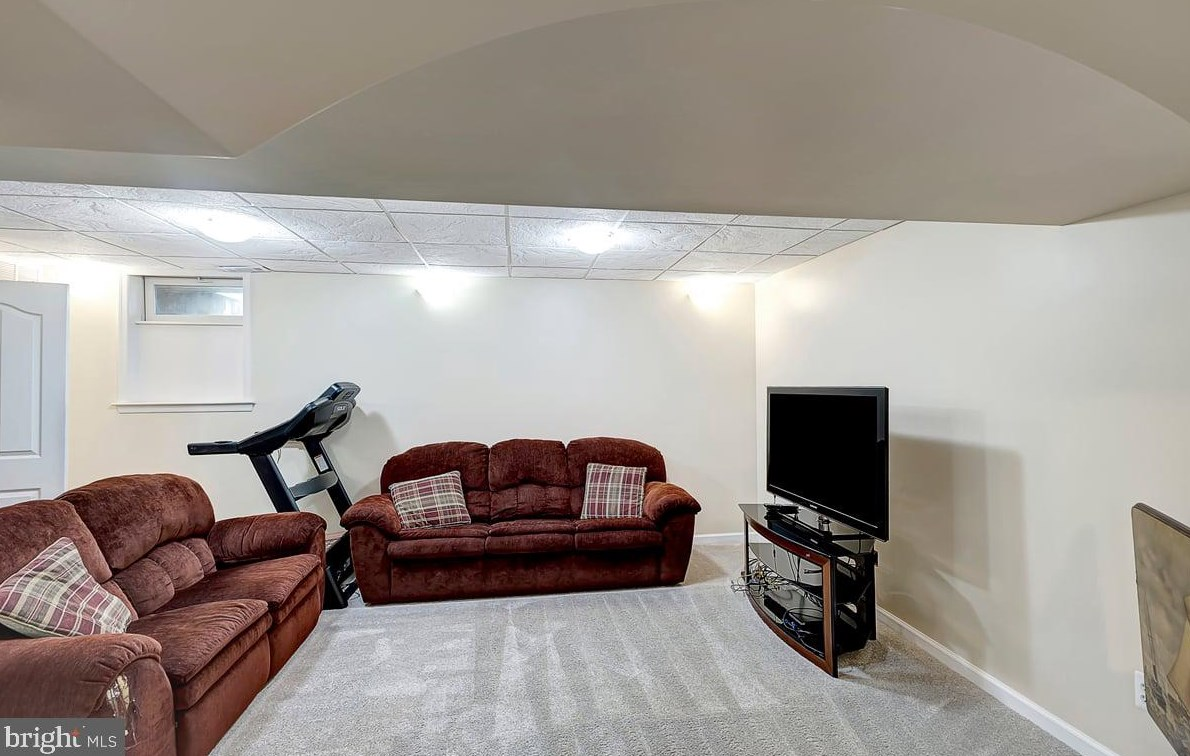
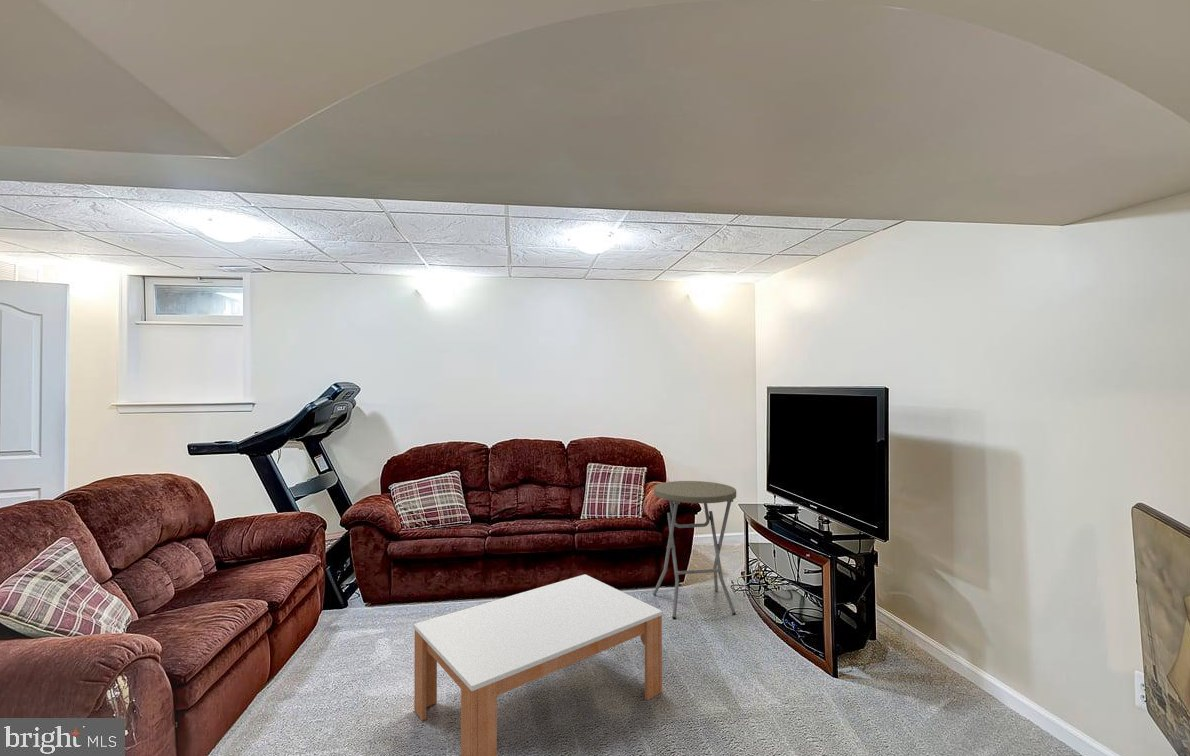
+ side table (713, 540)
+ coffee table (541, 658)
